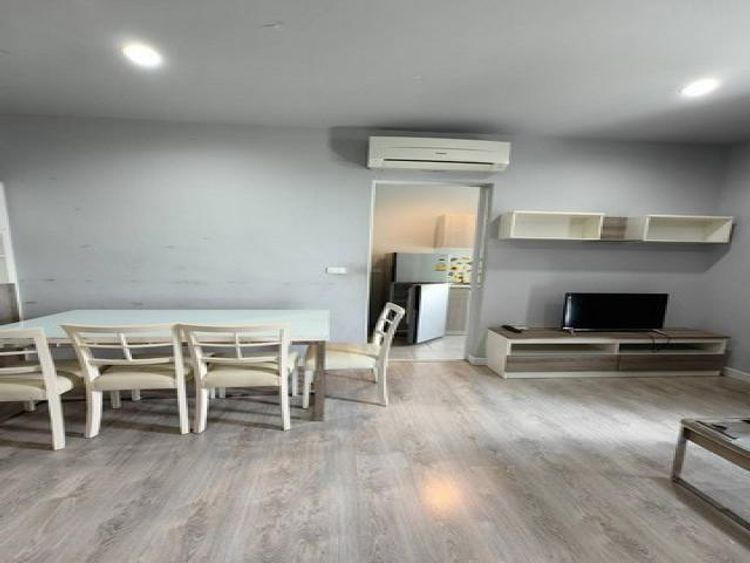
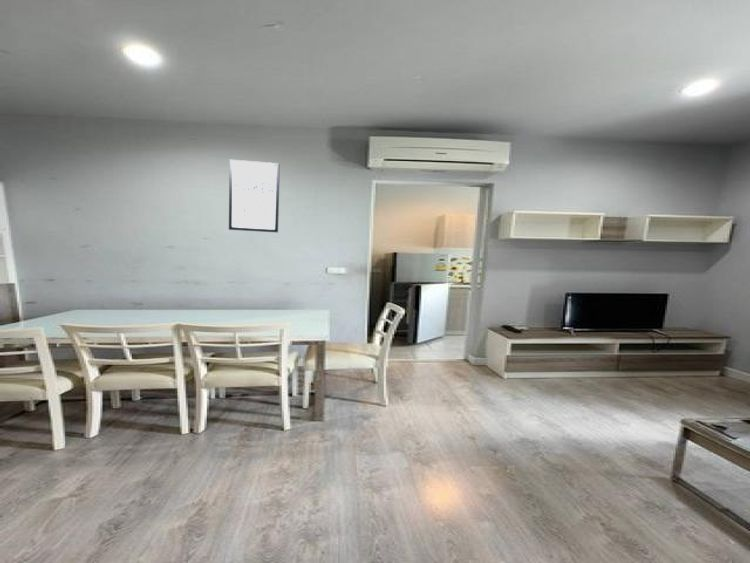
+ wall art (254, 196)
